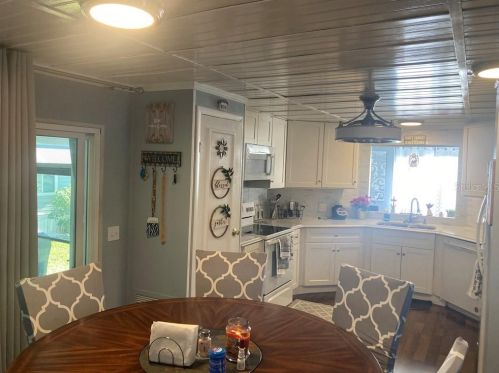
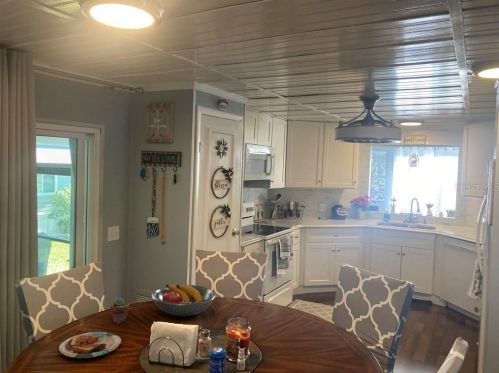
+ fruit bowl (183, 300)
+ plate (91, 344)
+ potted succulent (119, 309)
